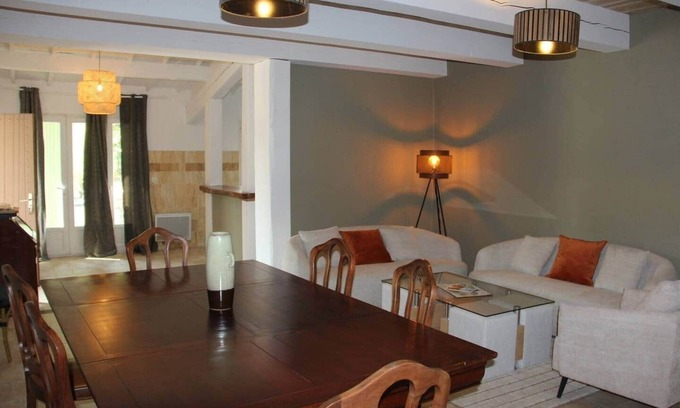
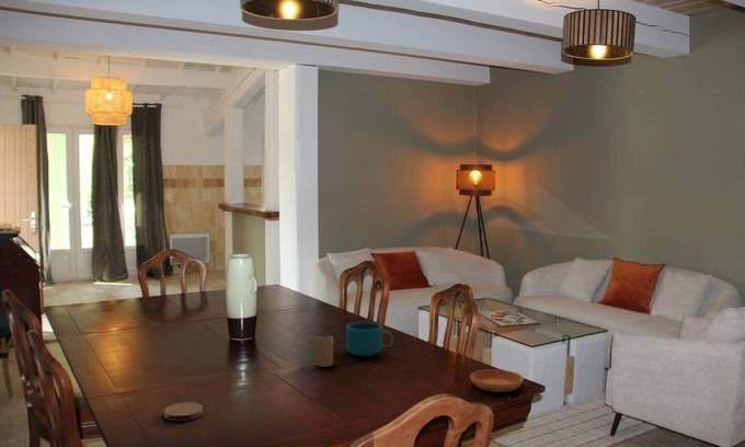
+ saucer (496, 380)
+ candle (323, 349)
+ coaster (183, 411)
+ cup (369, 340)
